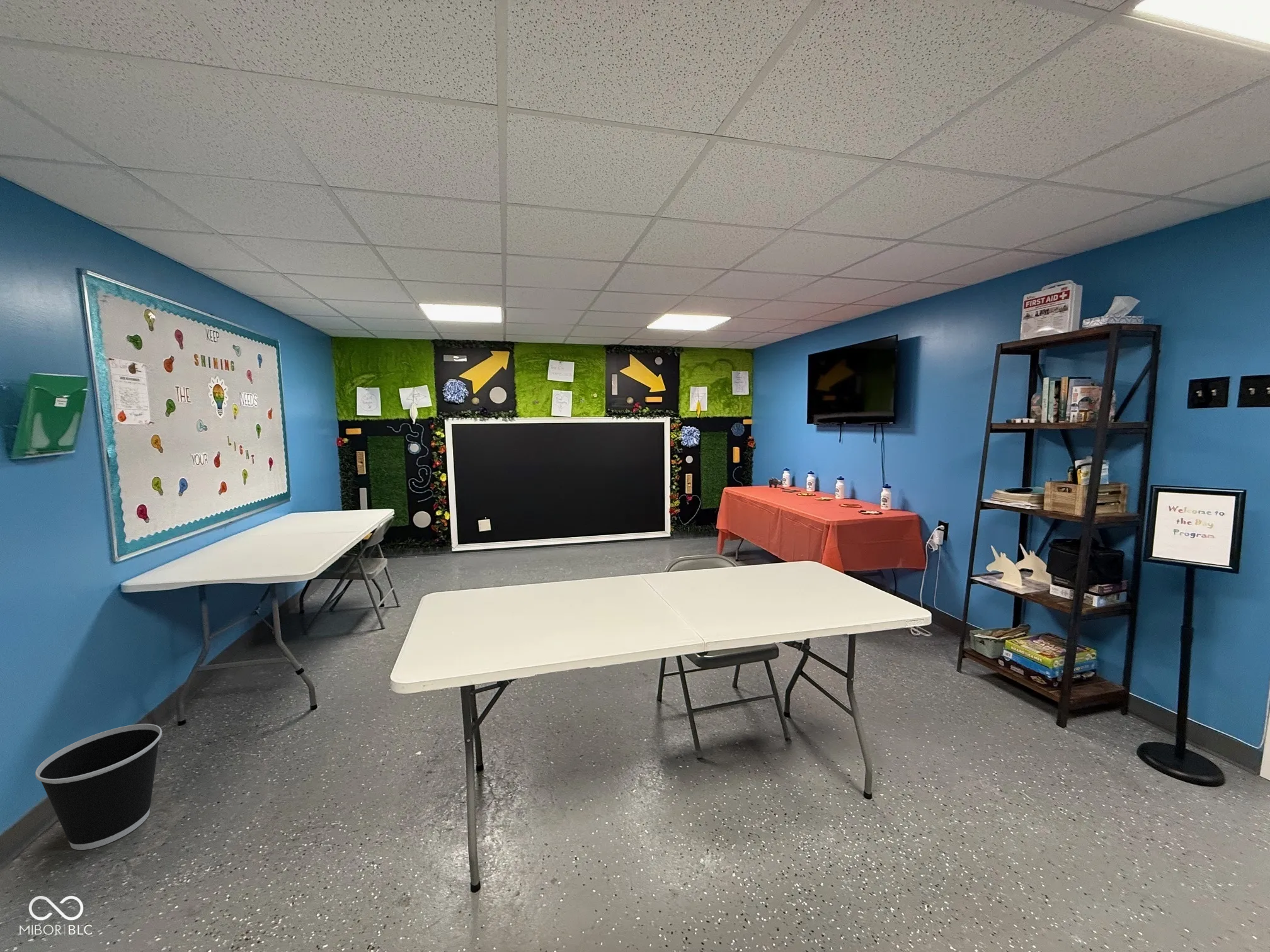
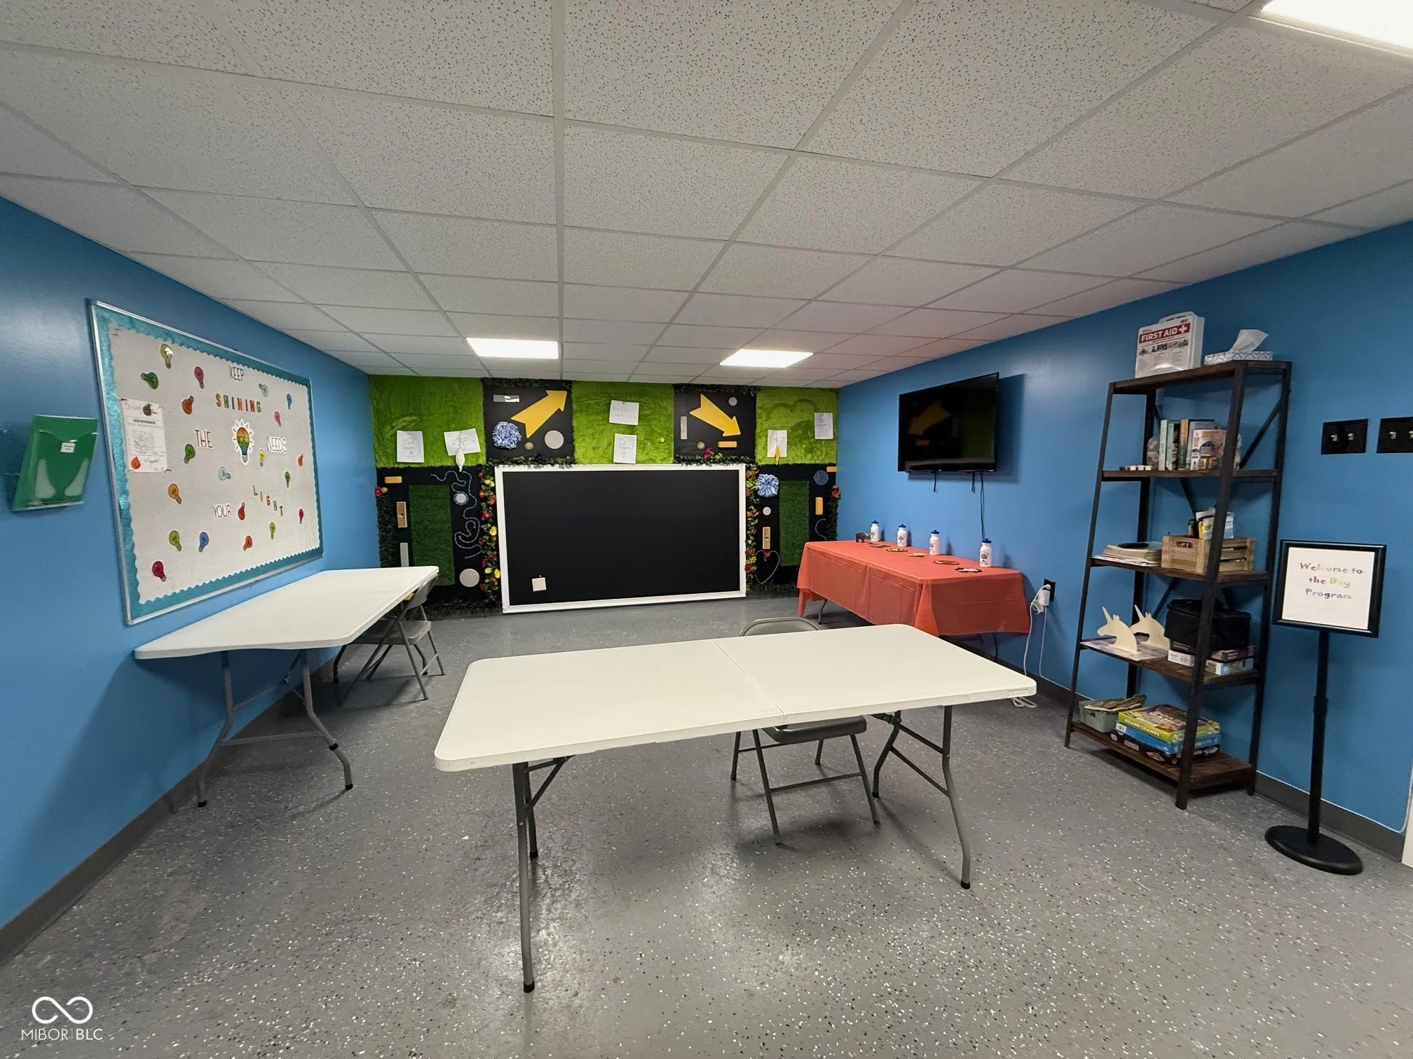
- wastebasket (107, 788)
